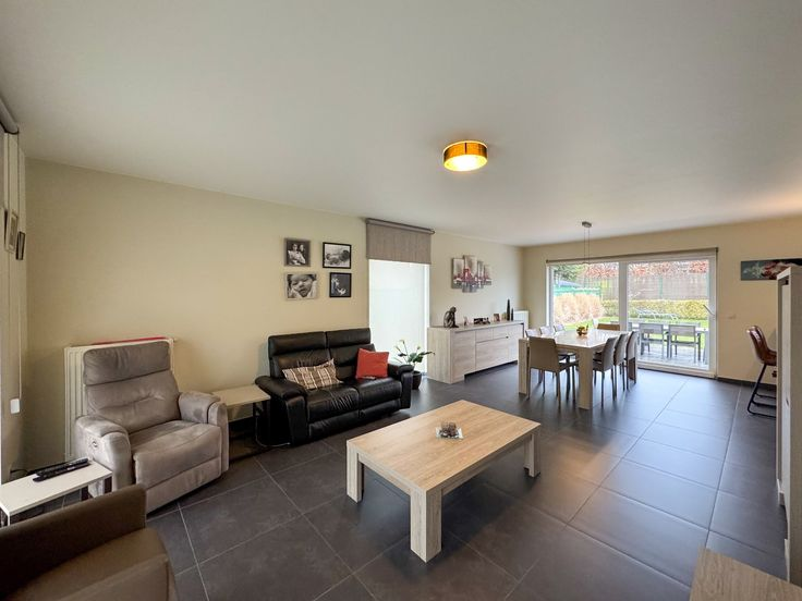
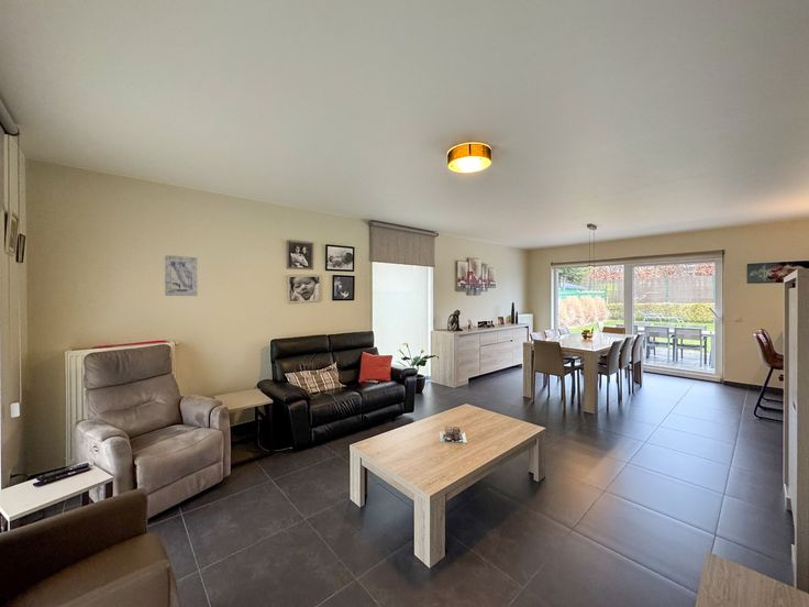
+ wall art (181, 276)
